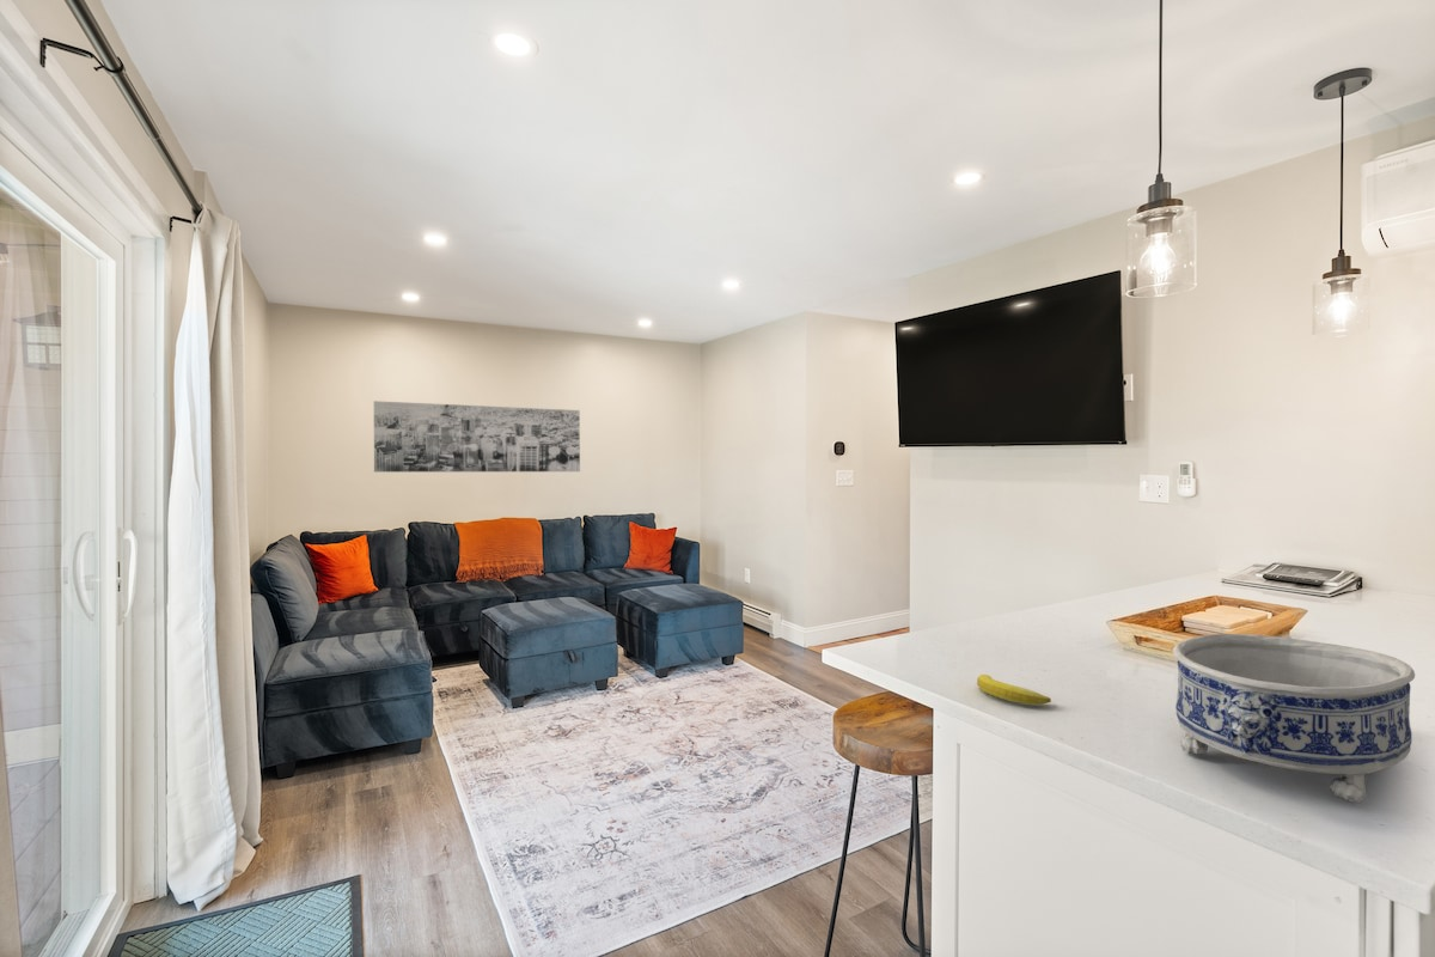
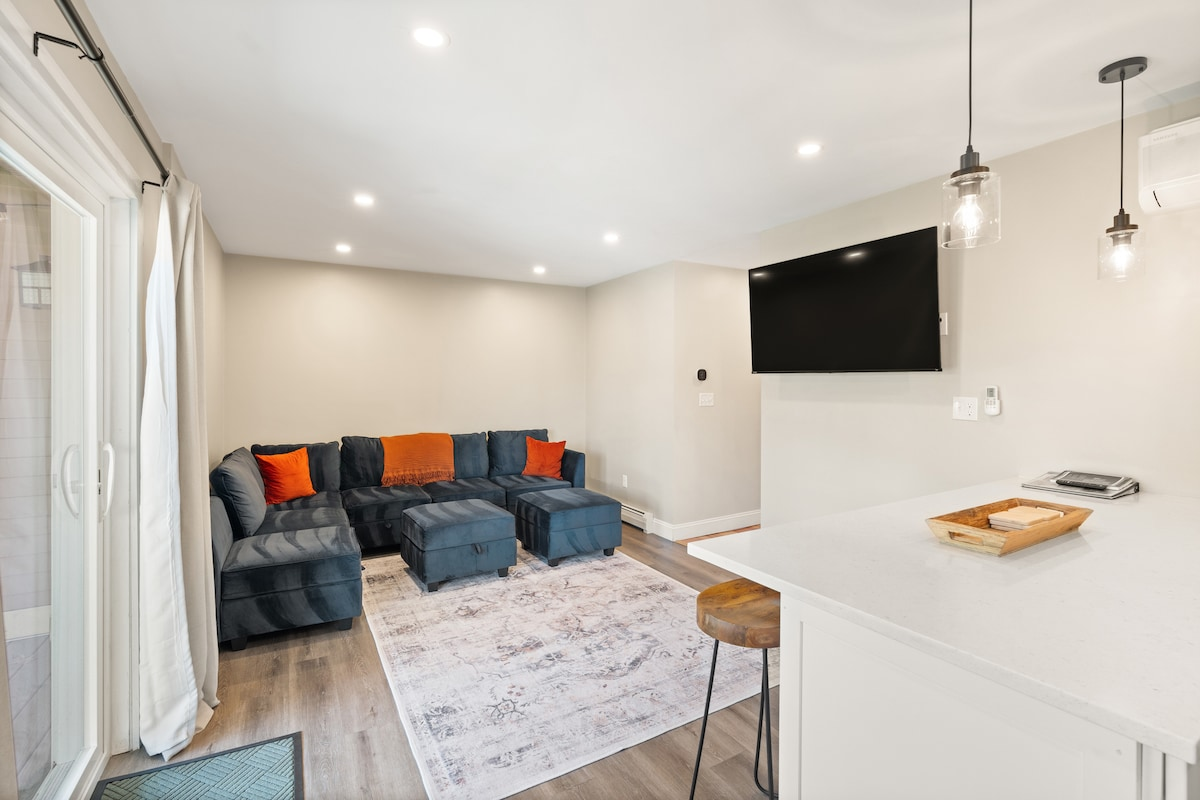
- wall art (483, 439)
- banana (1008, 689)
- decorative bowl (1286, 703)
